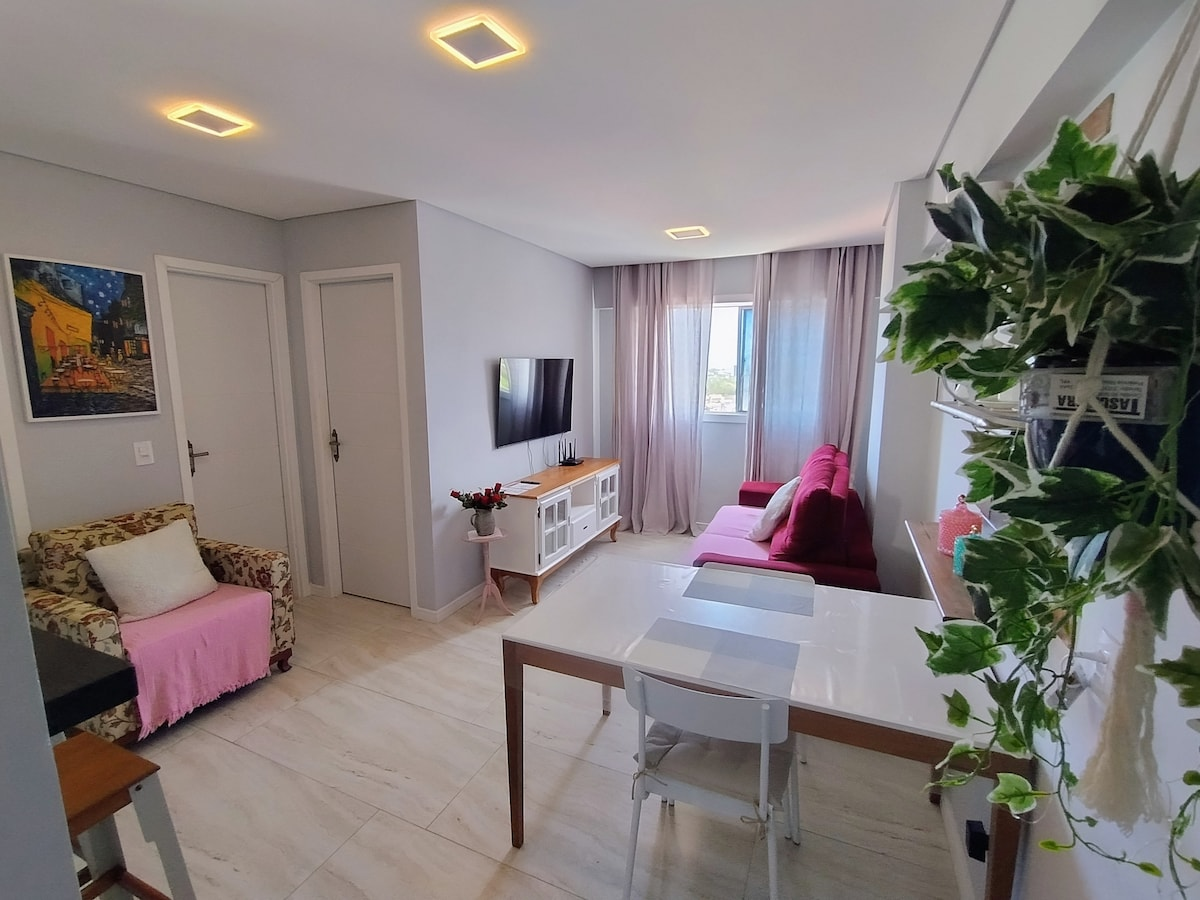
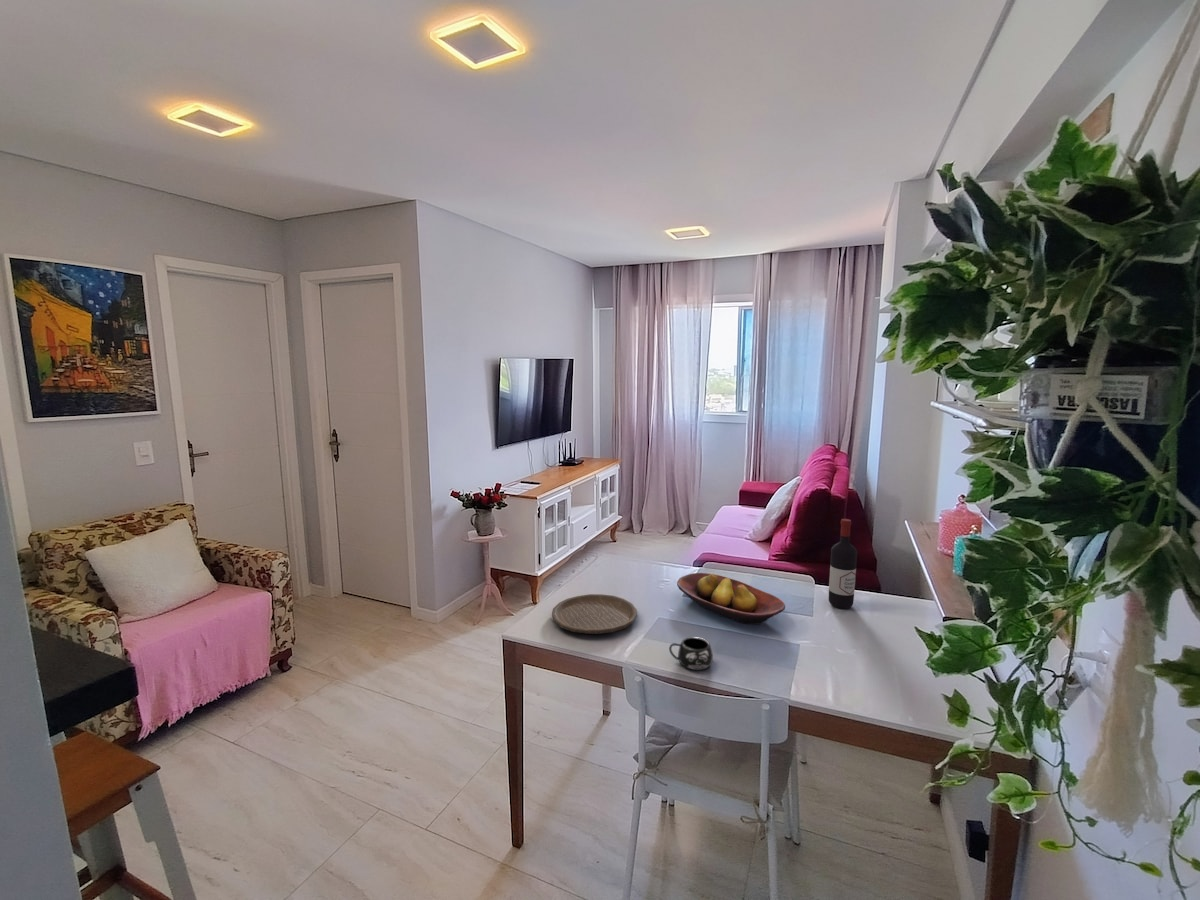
+ fruit bowl (728, 594)
+ mug (690, 653)
+ wine bottle (843, 562)
+ plate (594, 614)
